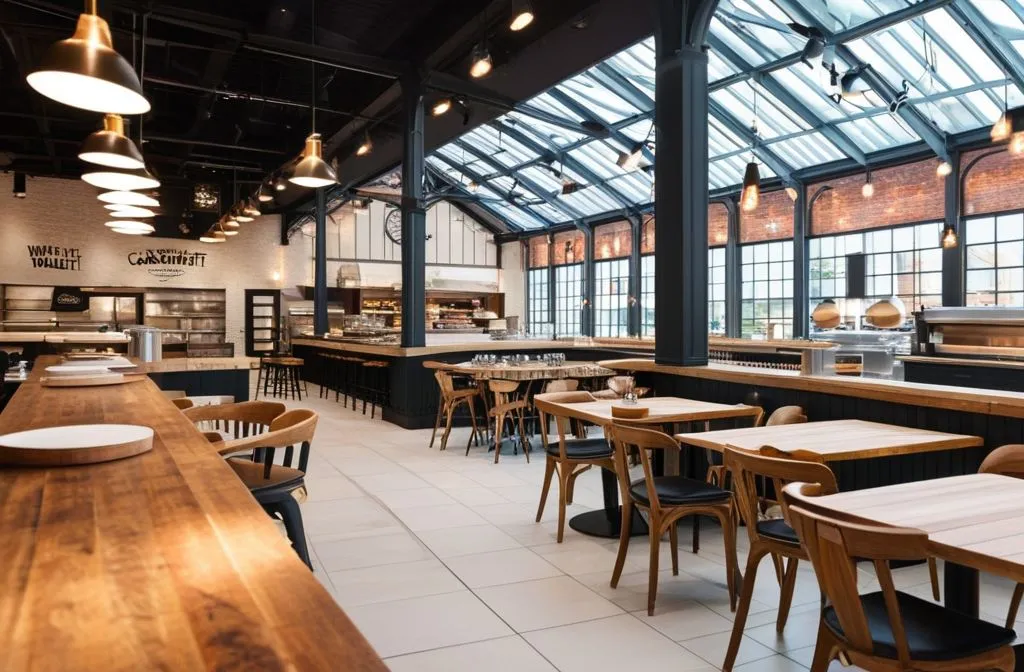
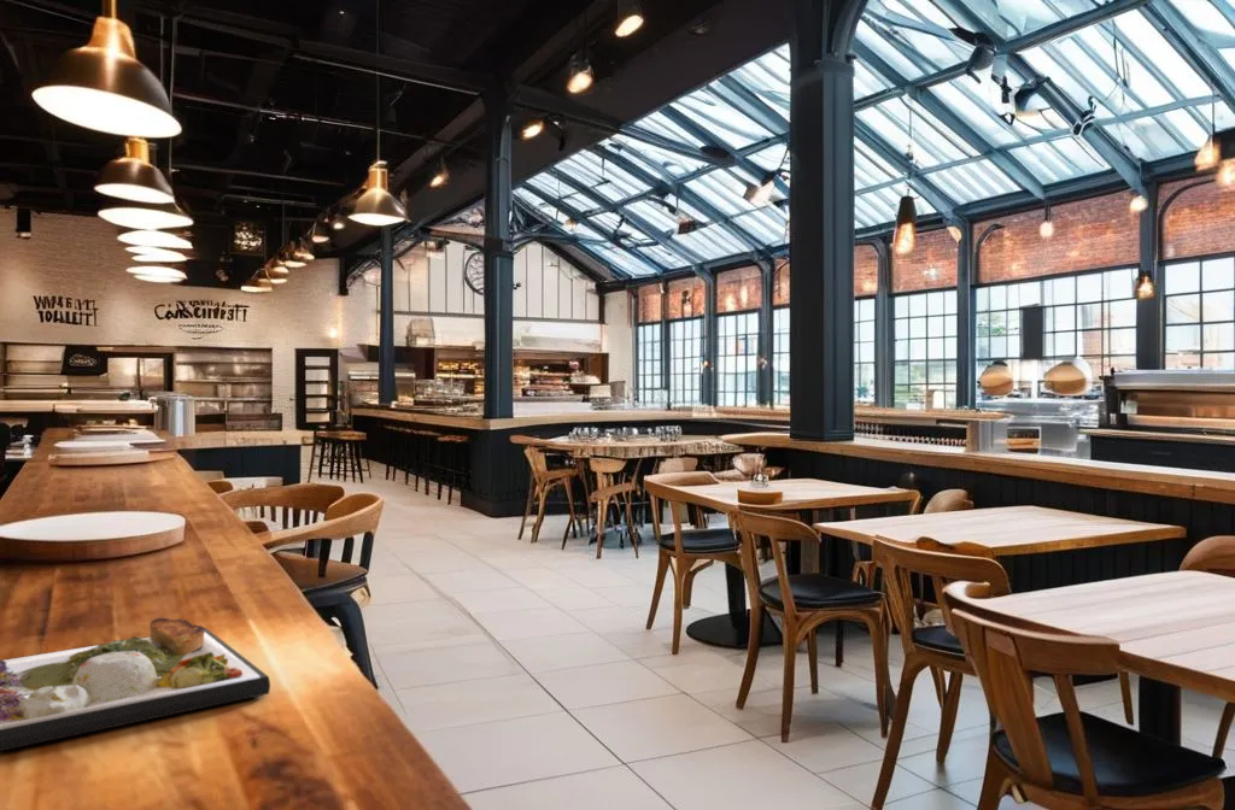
+ dinner plate (110, 667)
